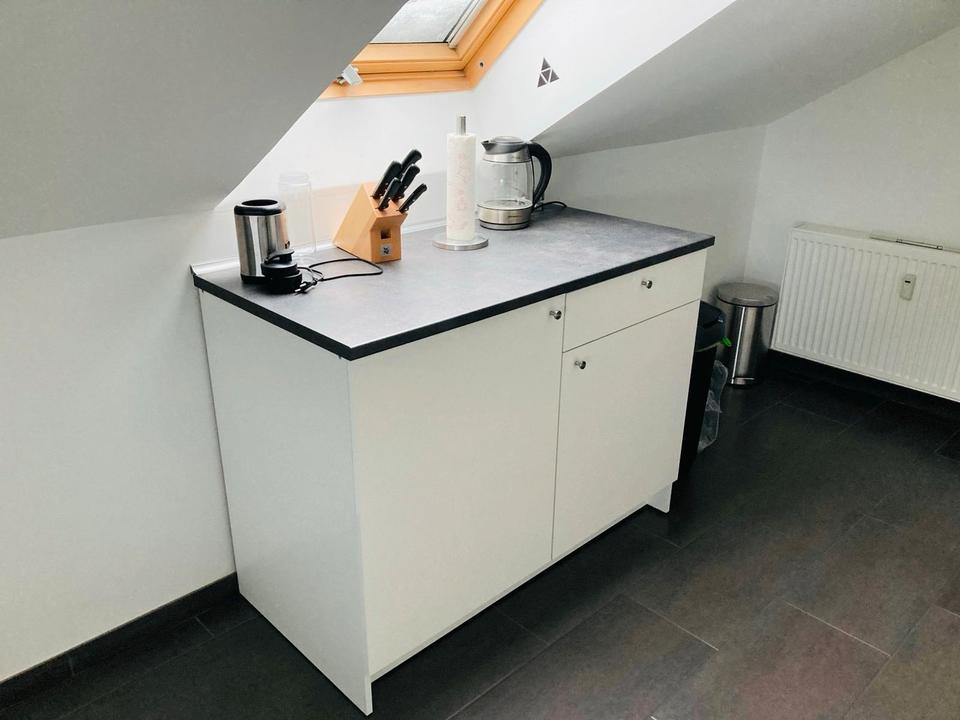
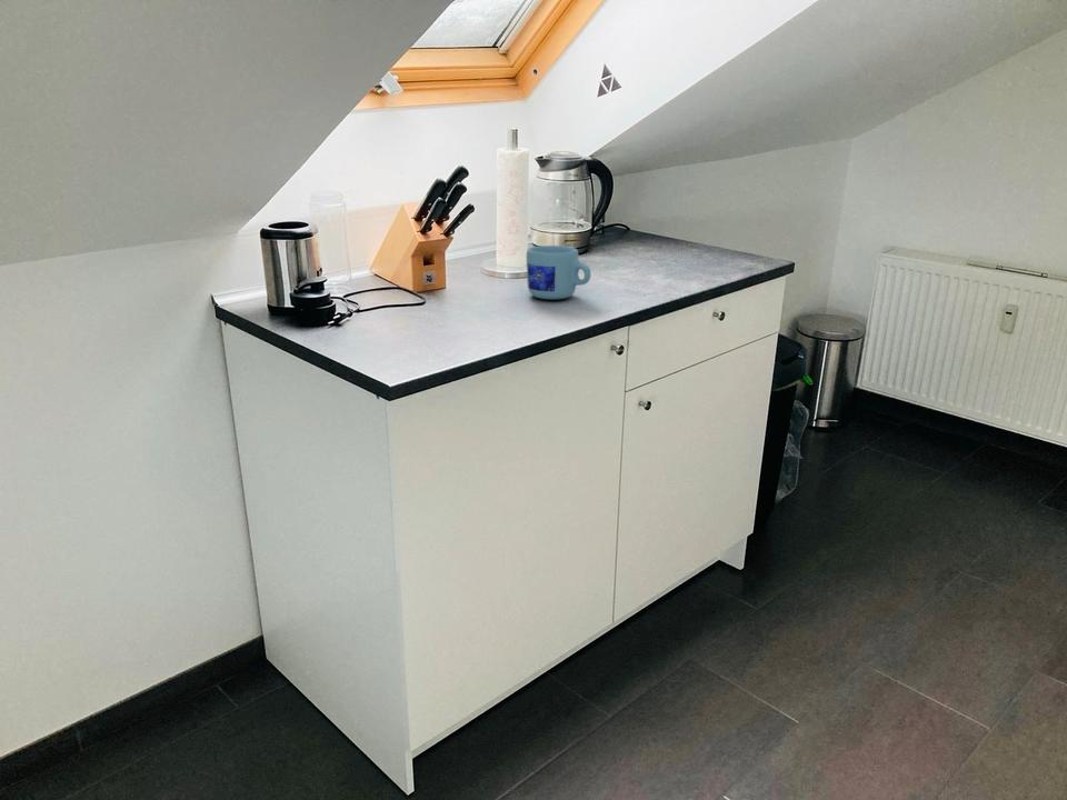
+ mug (558, 273)
